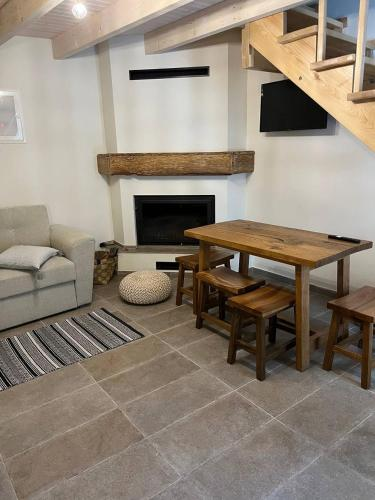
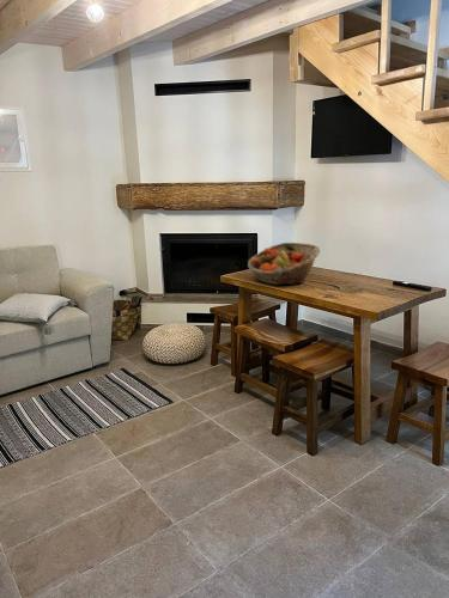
+ fruit basket (283, 262)
